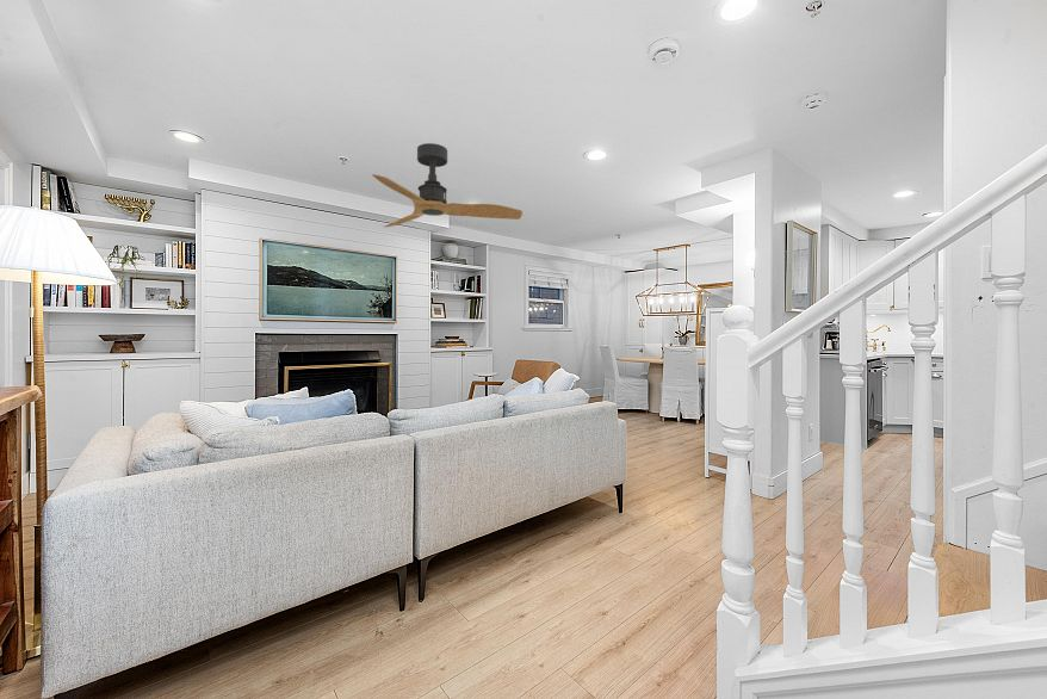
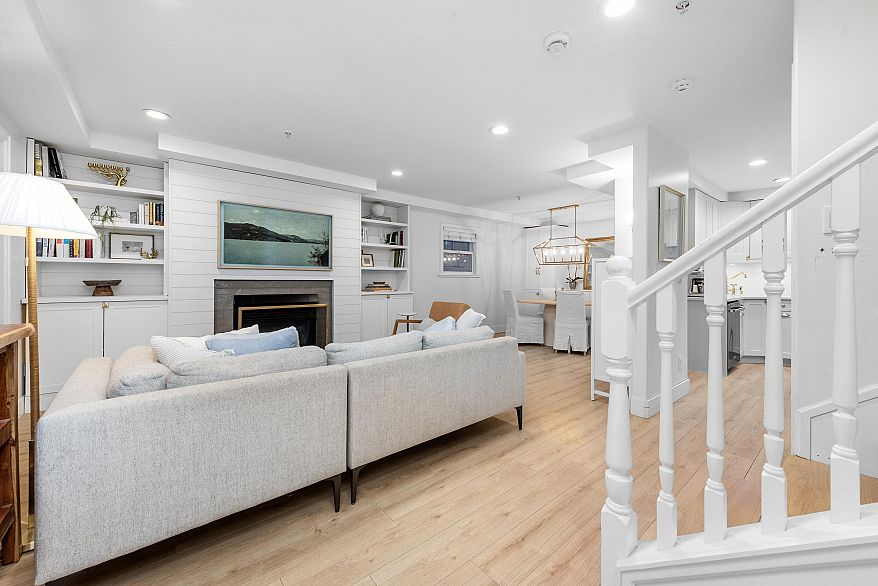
- ceiling fan (444, 187)
